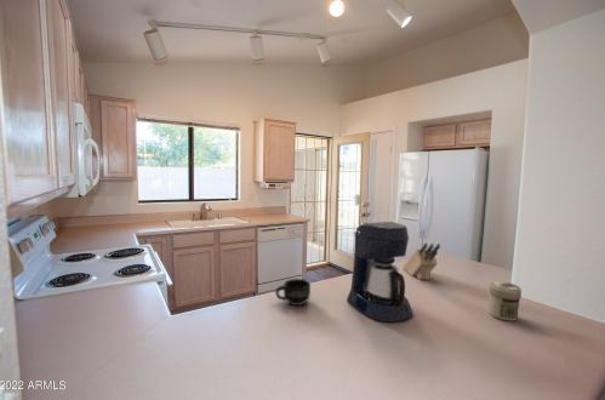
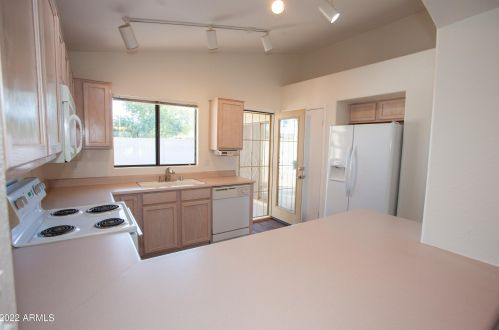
- mug (292, 292)
- knife block (421, 257)
- jar (503, 299)
- coffee maker (382, 264)
